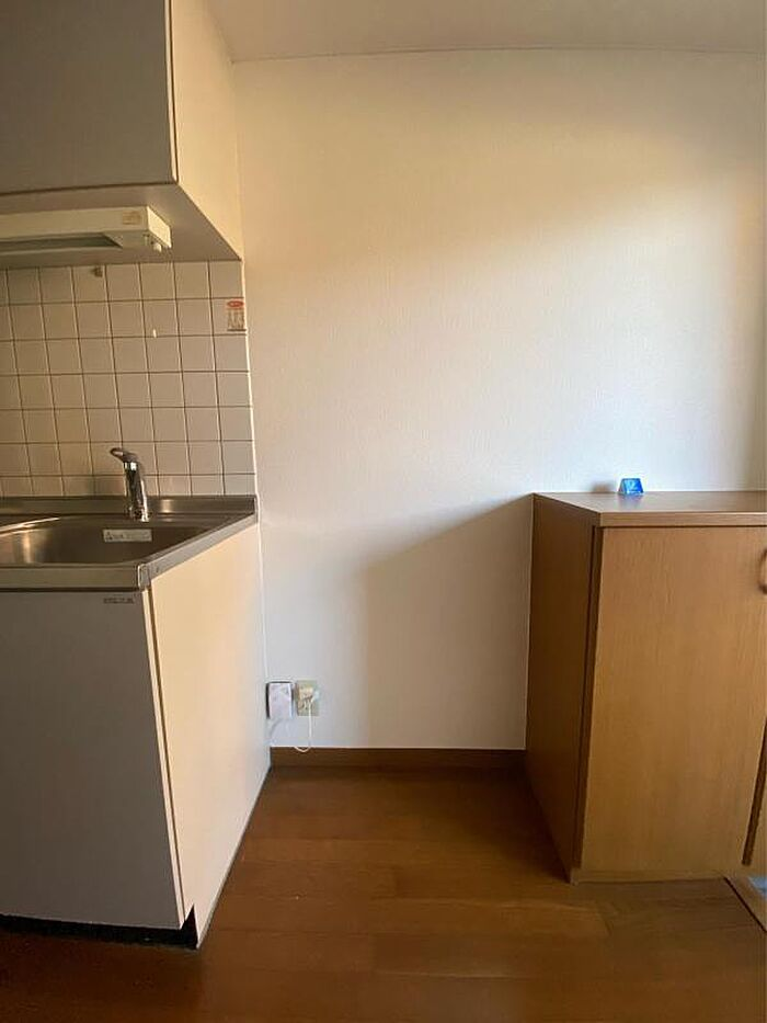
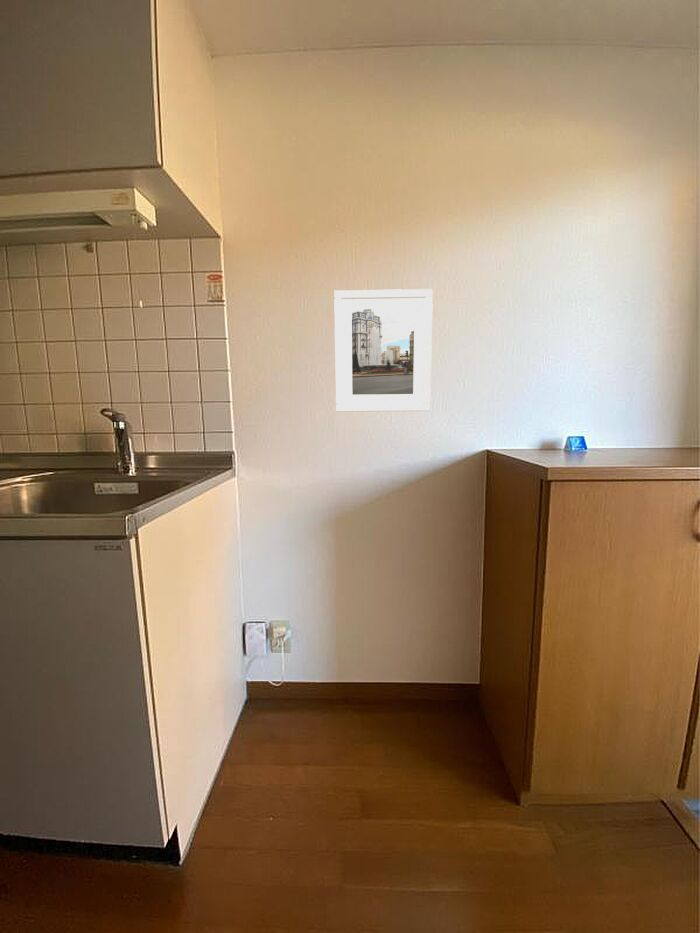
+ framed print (382, 352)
